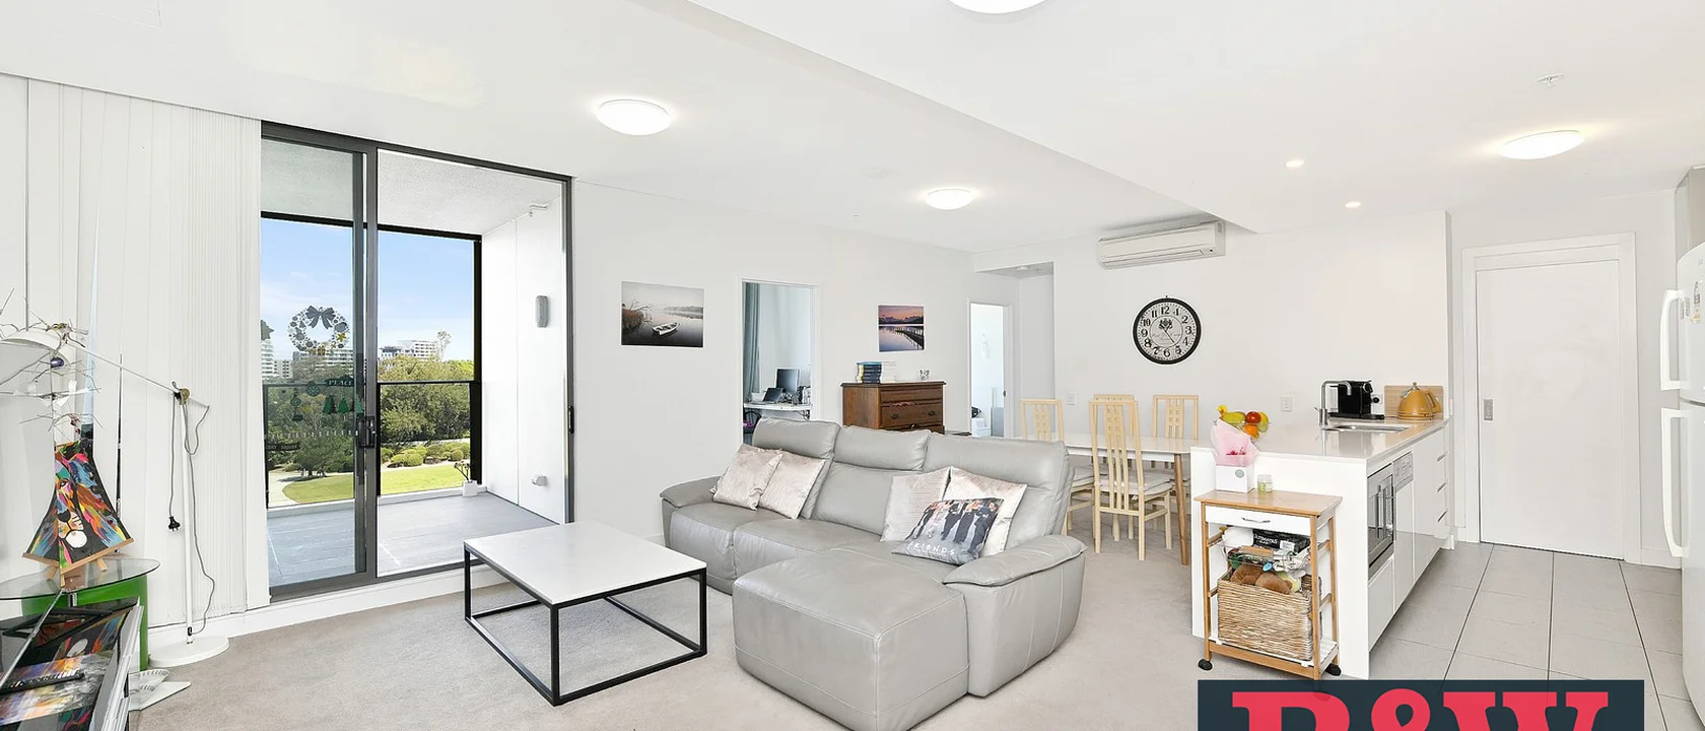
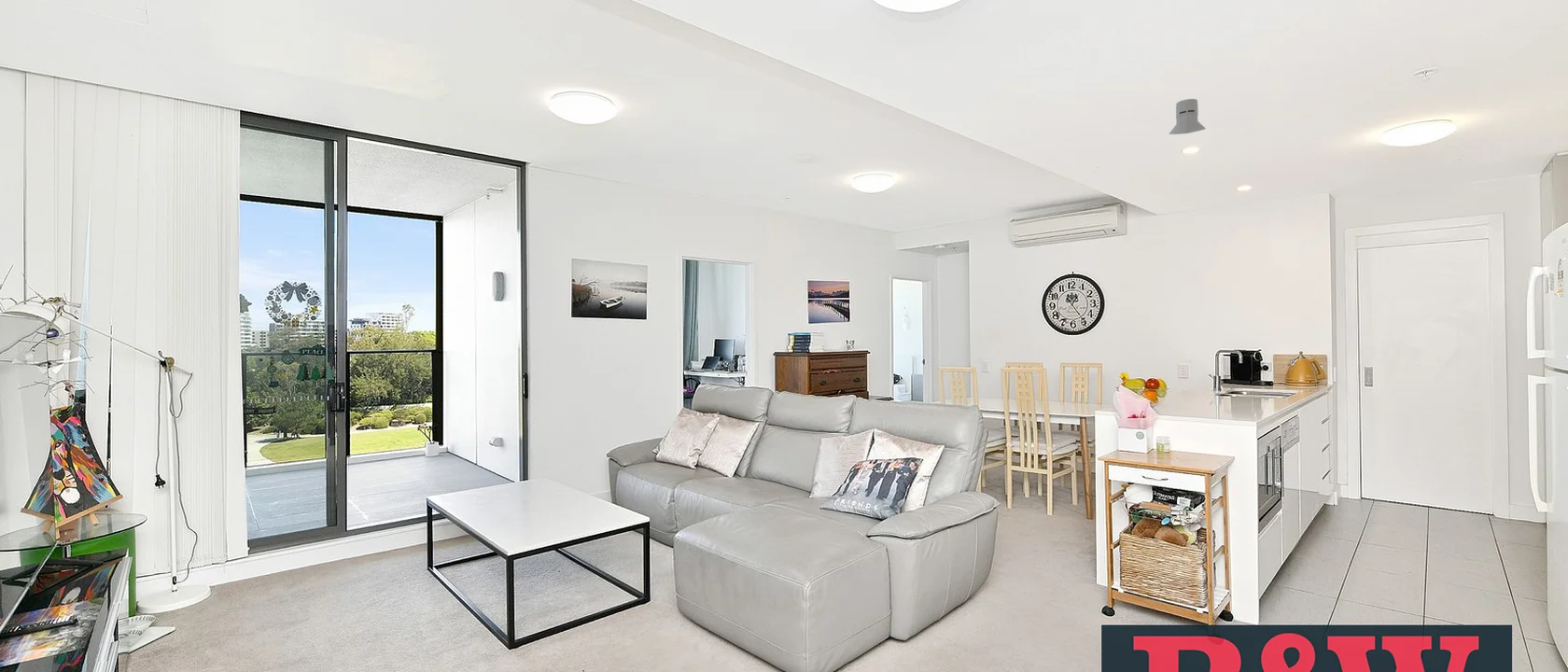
+ knight helmet (1186, 119)
